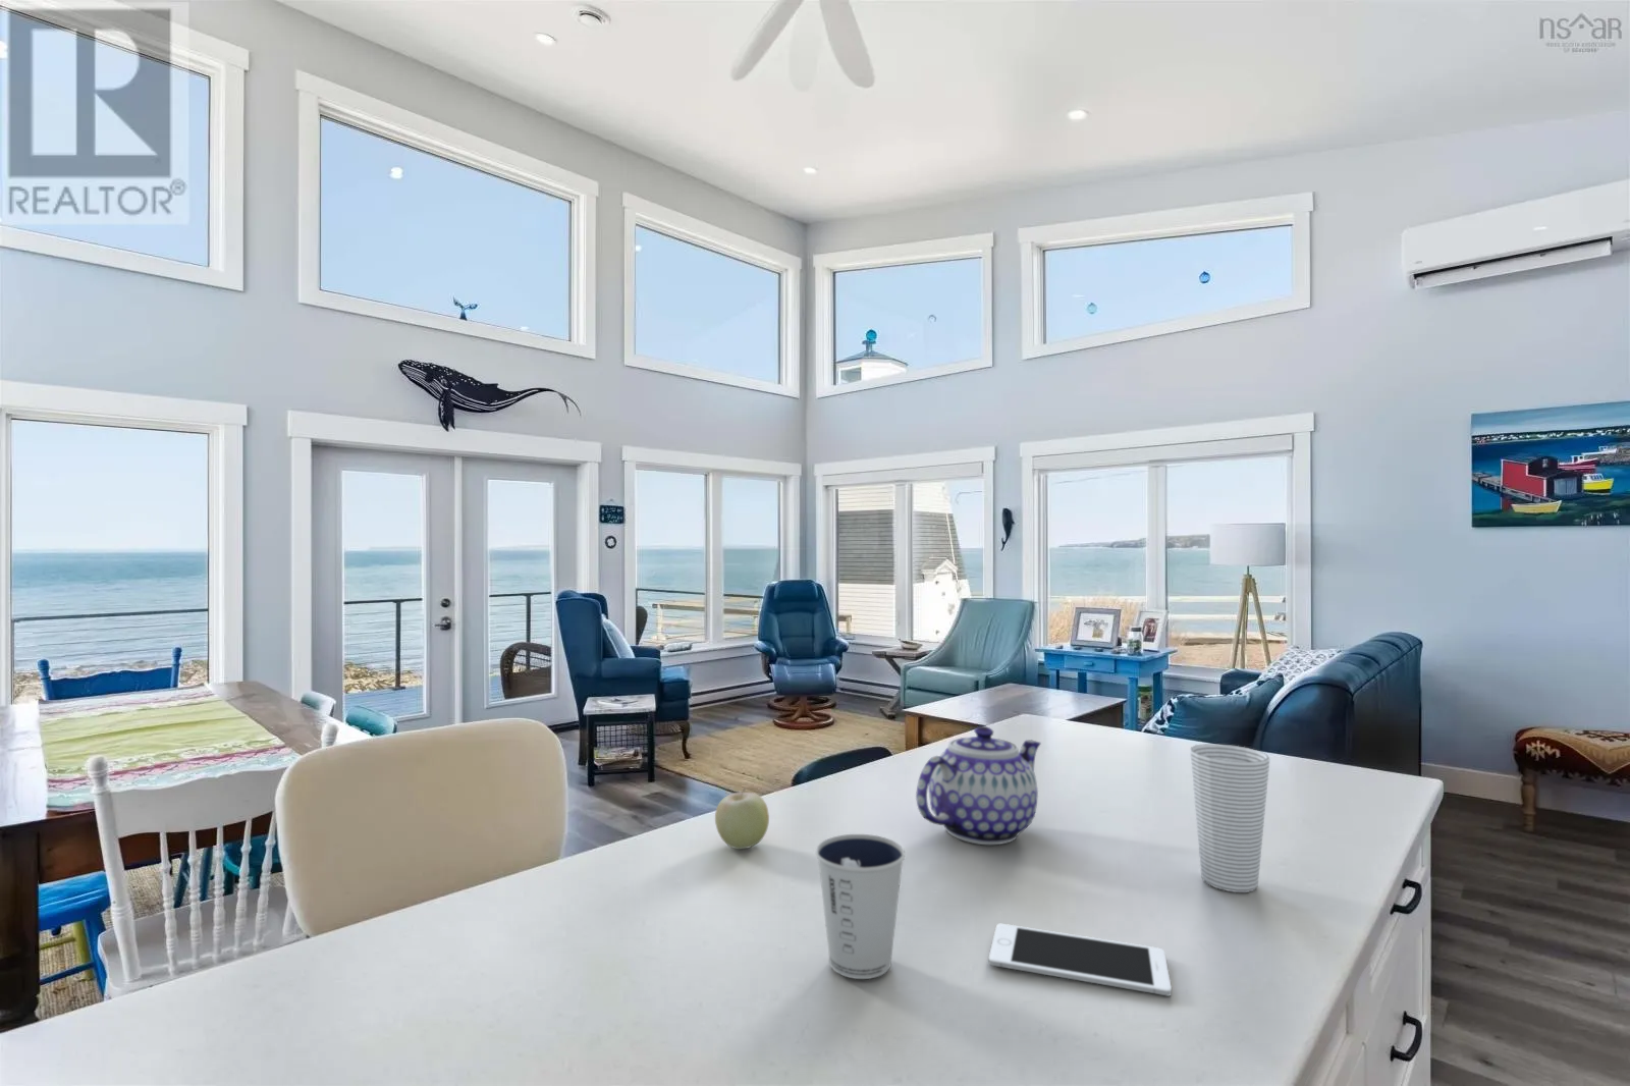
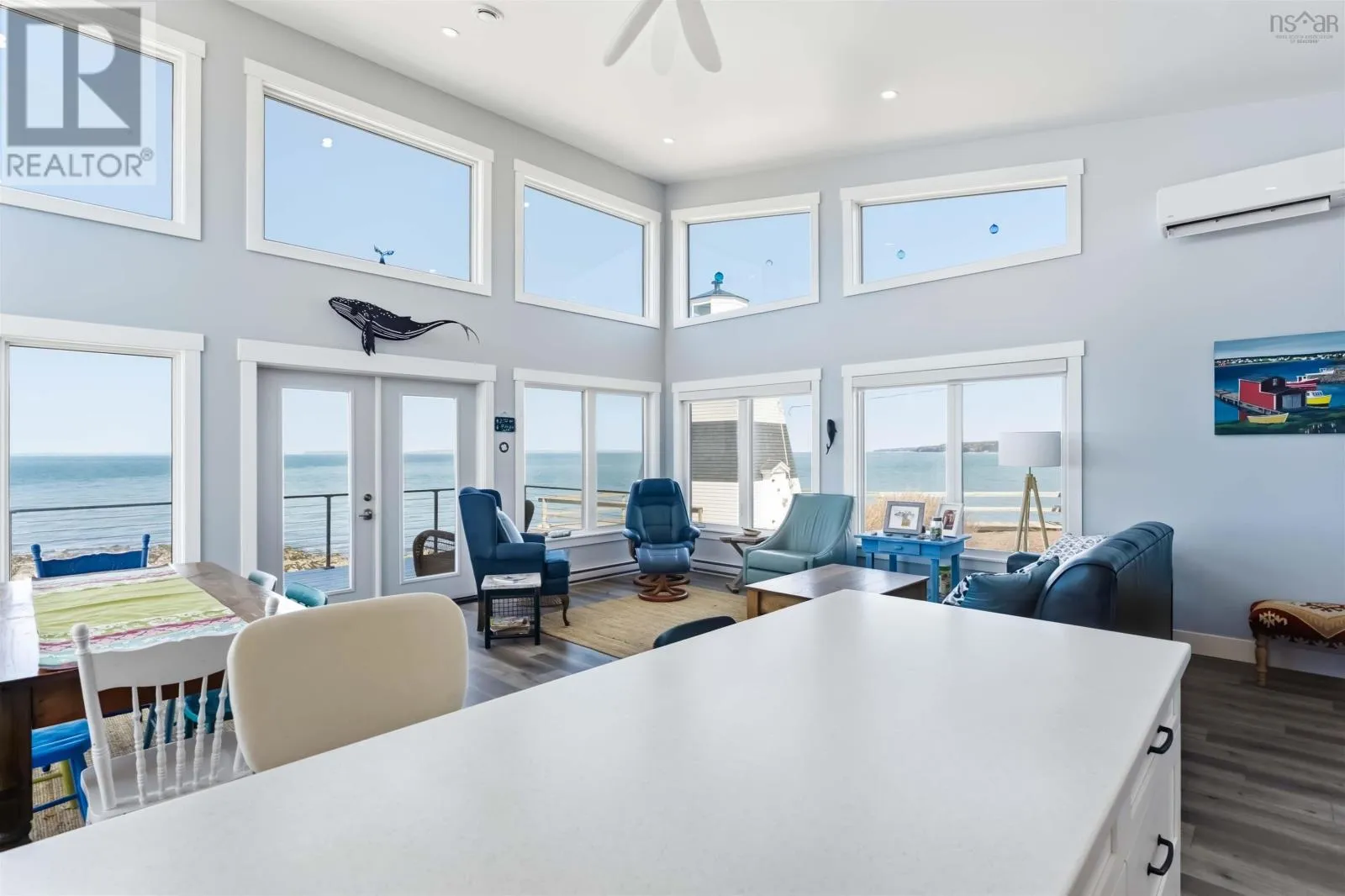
- cell phone (1077, 956)
- cup (1229, 817)
- dixie cup (859, 907)
- fruit (742, 814)
- teapot (982, 778)
